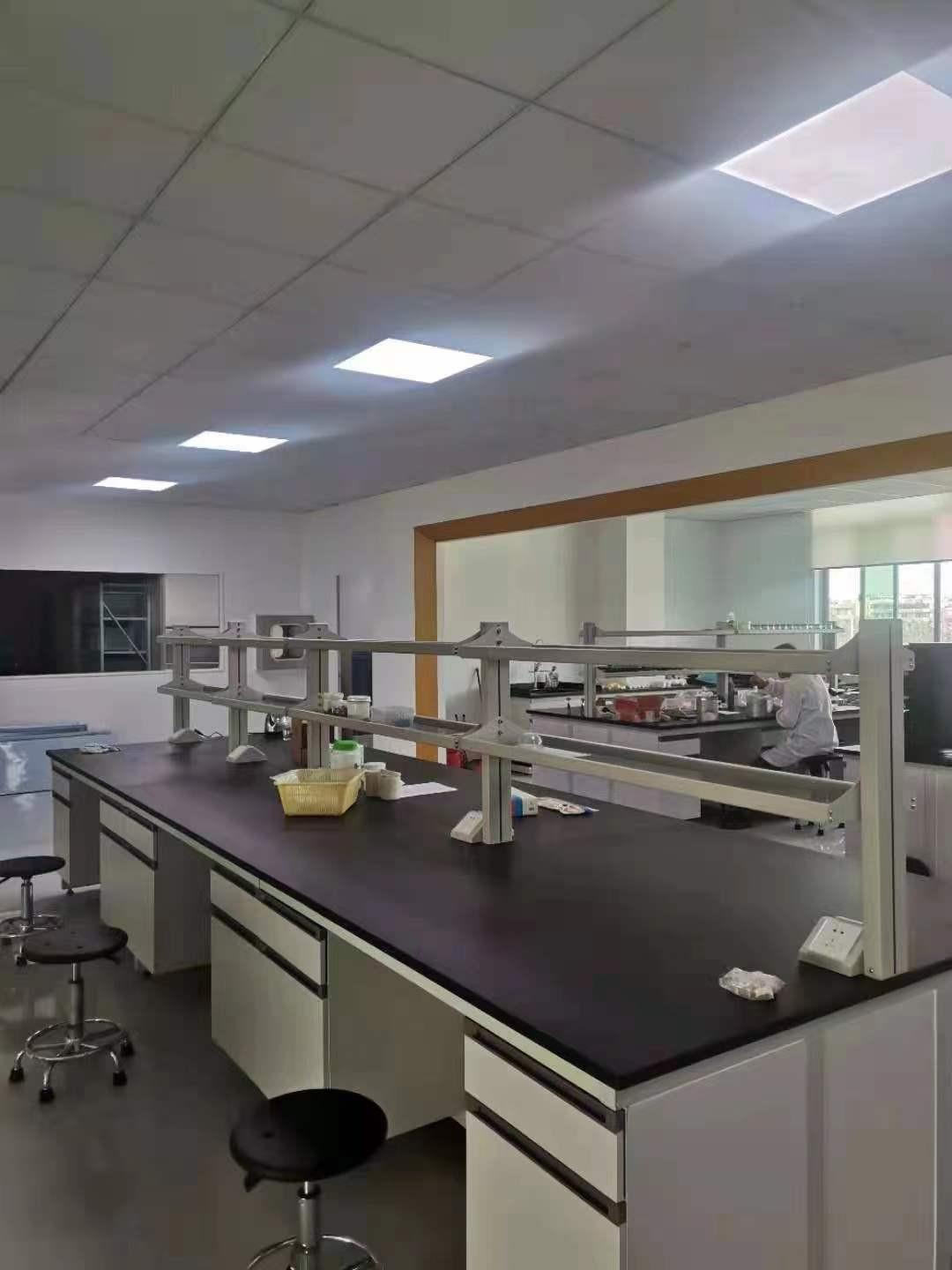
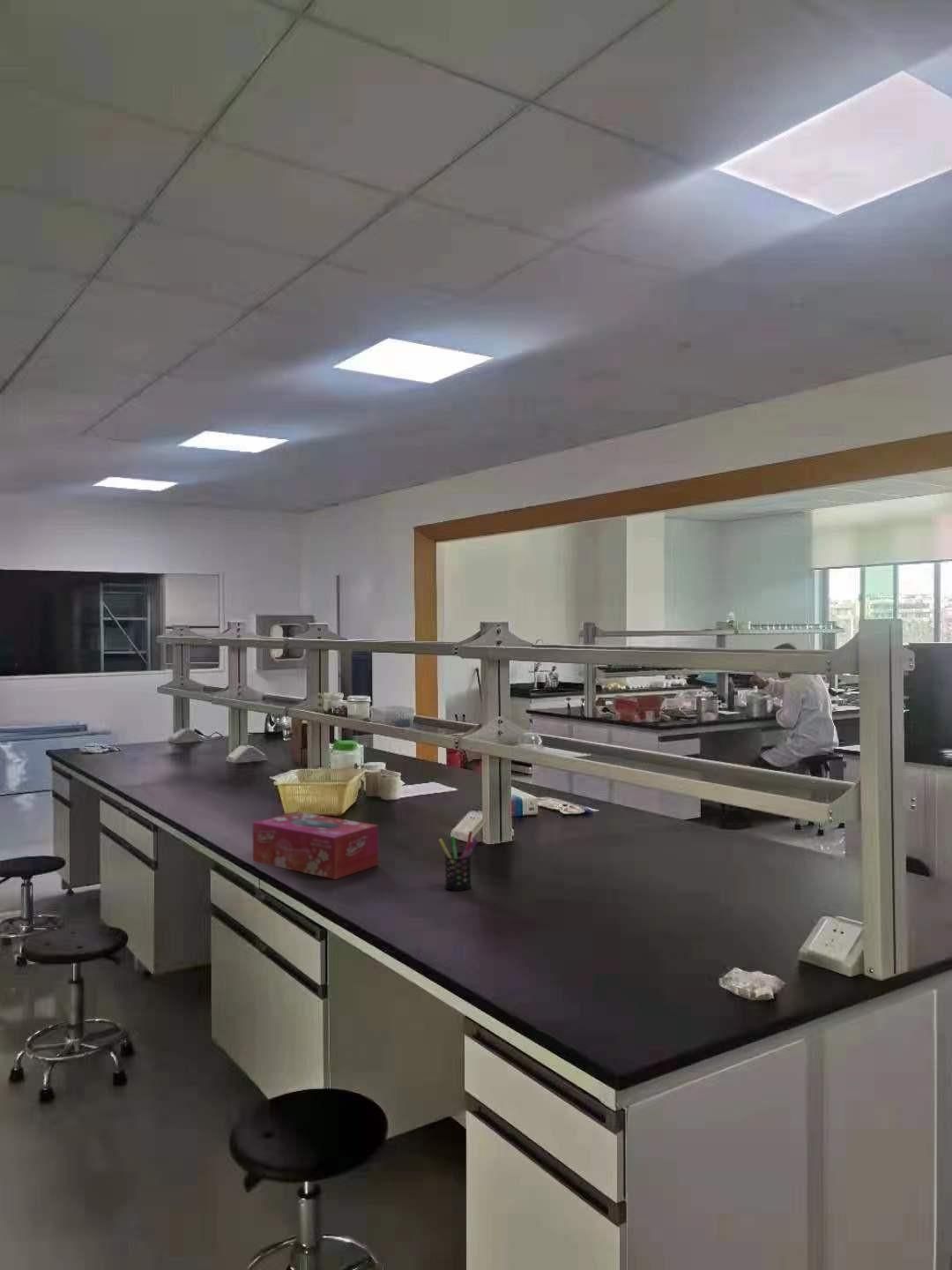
+ pen holder (458, 859)
+ tissue box (315, 843)
